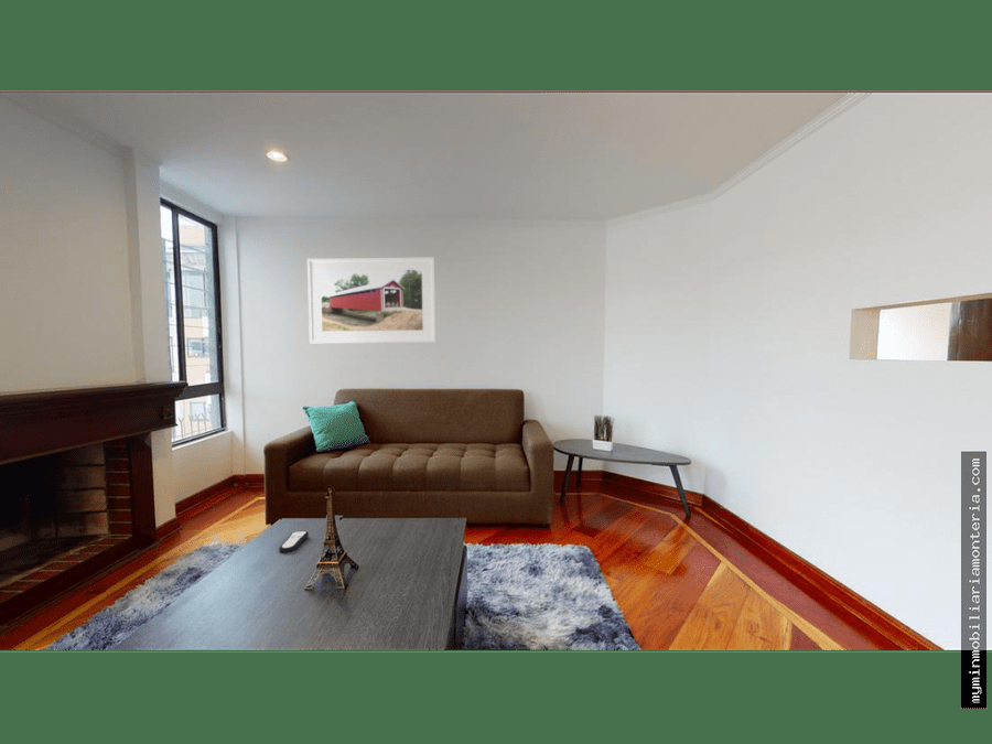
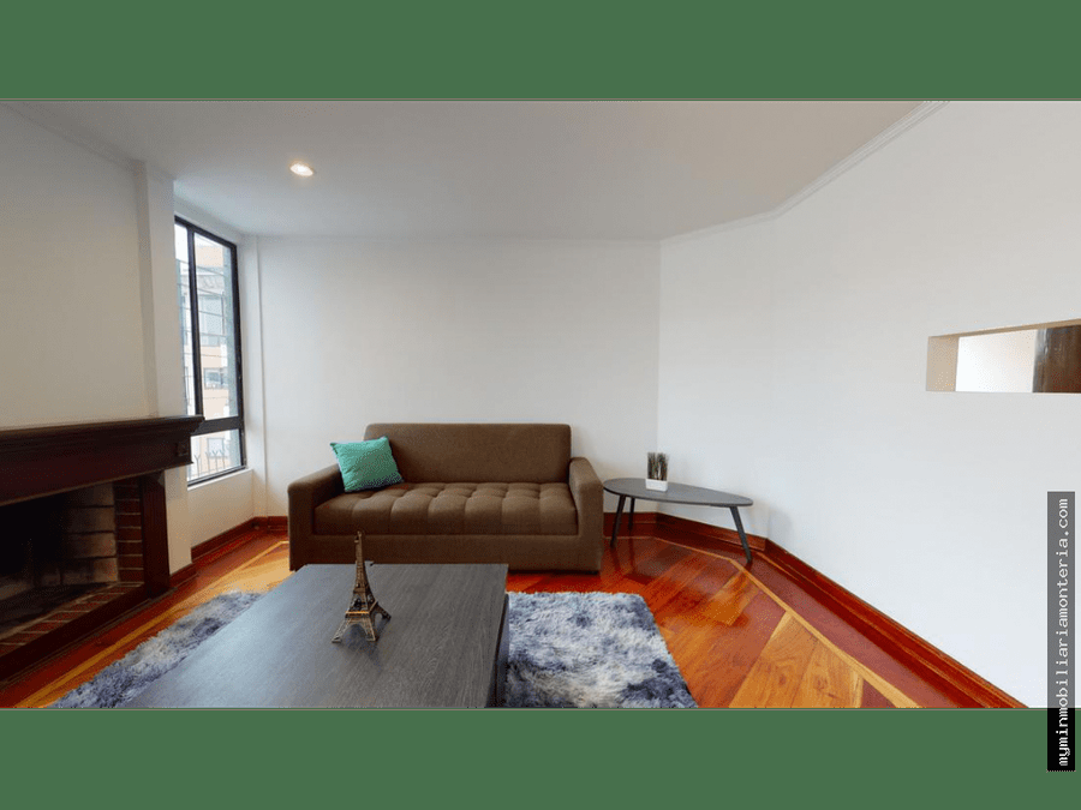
- remote control (293, 540)
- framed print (371, 300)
